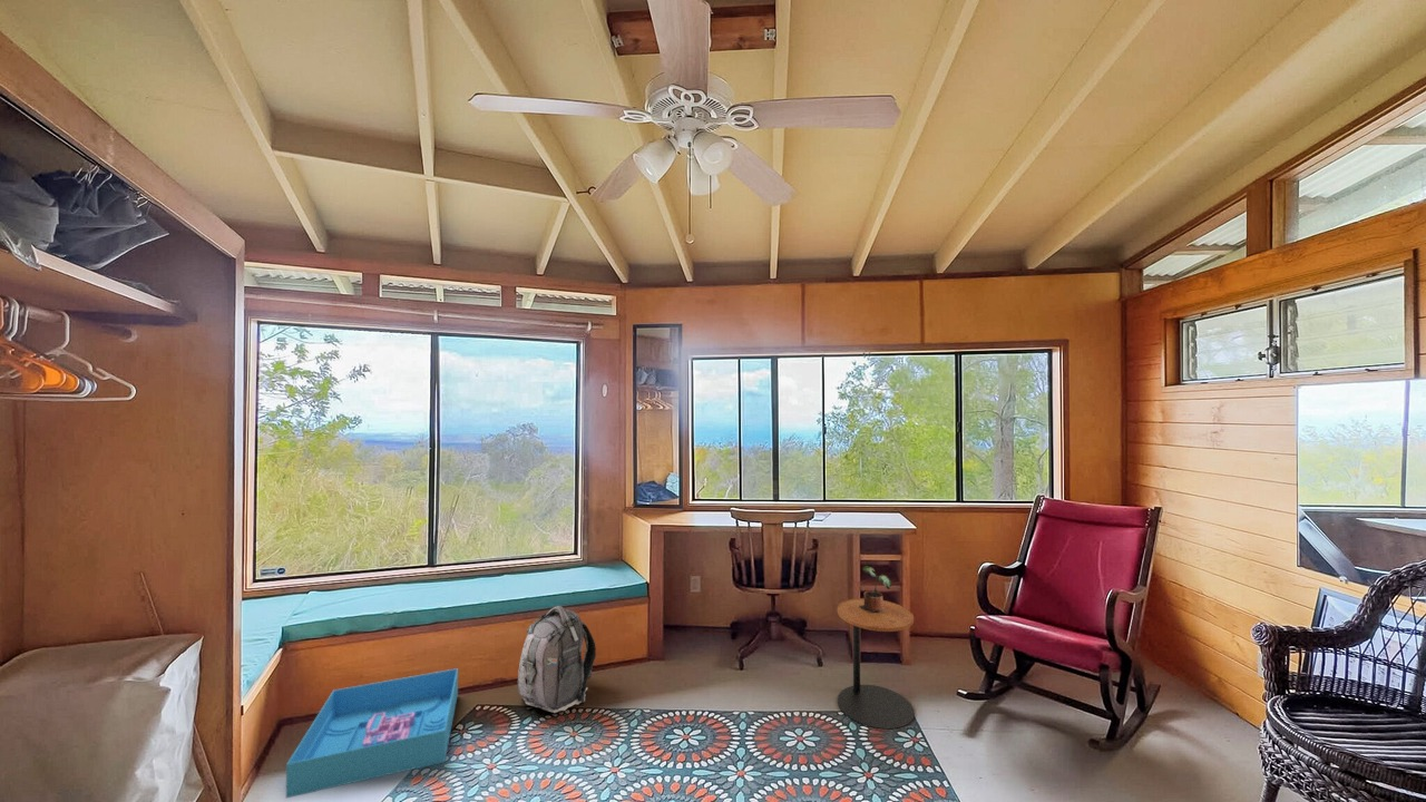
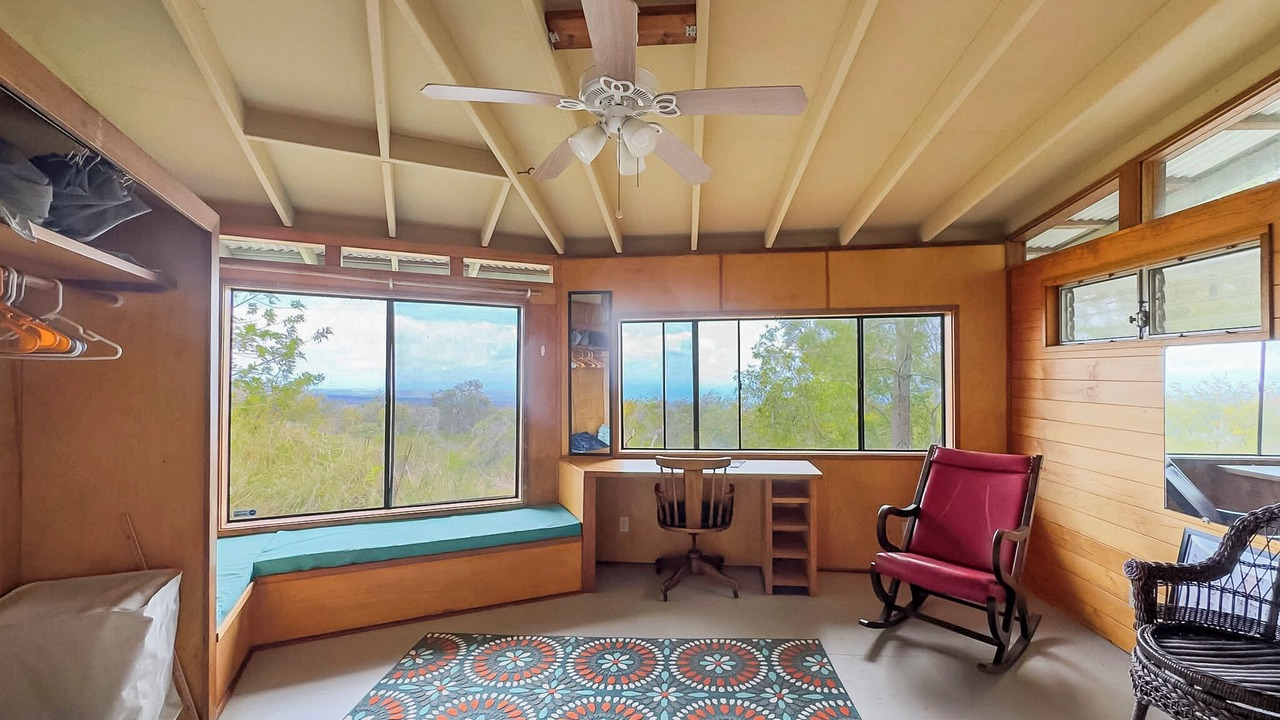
- storage bin (384, 723)
- side table (859, 658)
- backpack (557, 652)
- potted plant (875, 588)
